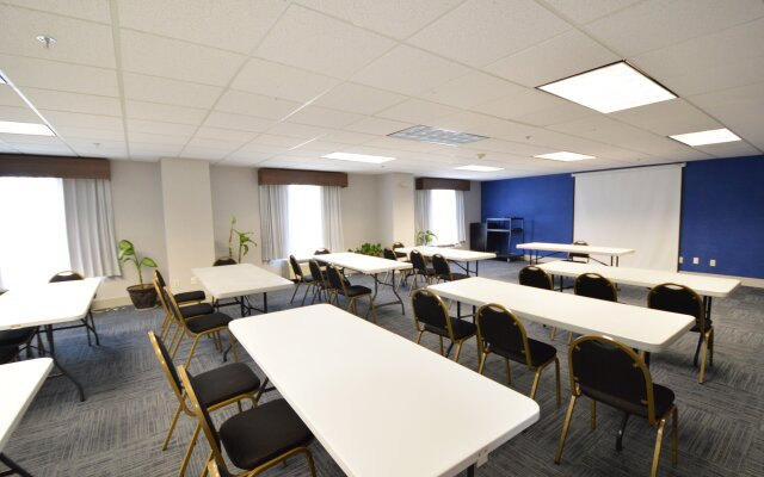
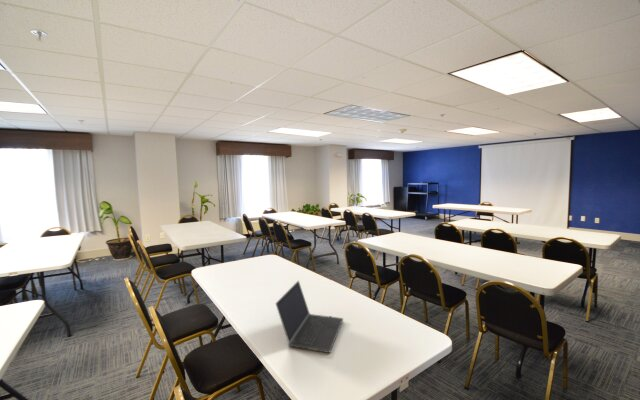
+ laptop computer (312, 314)
